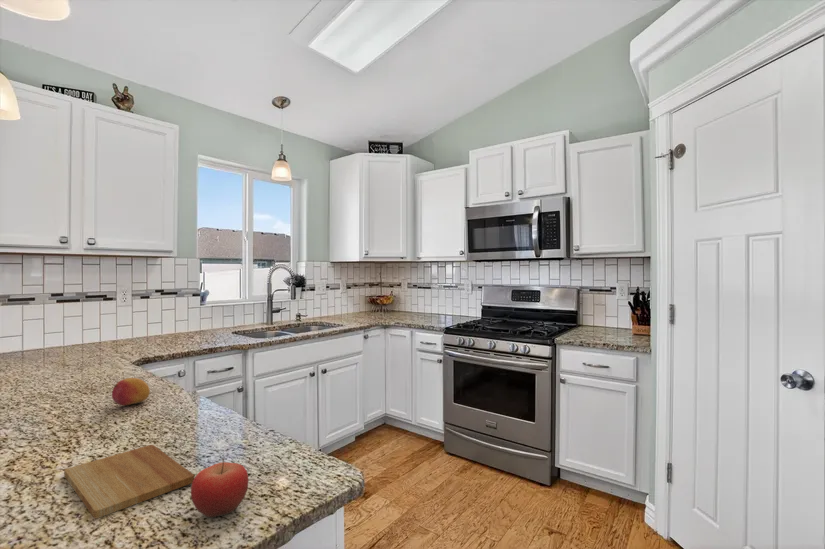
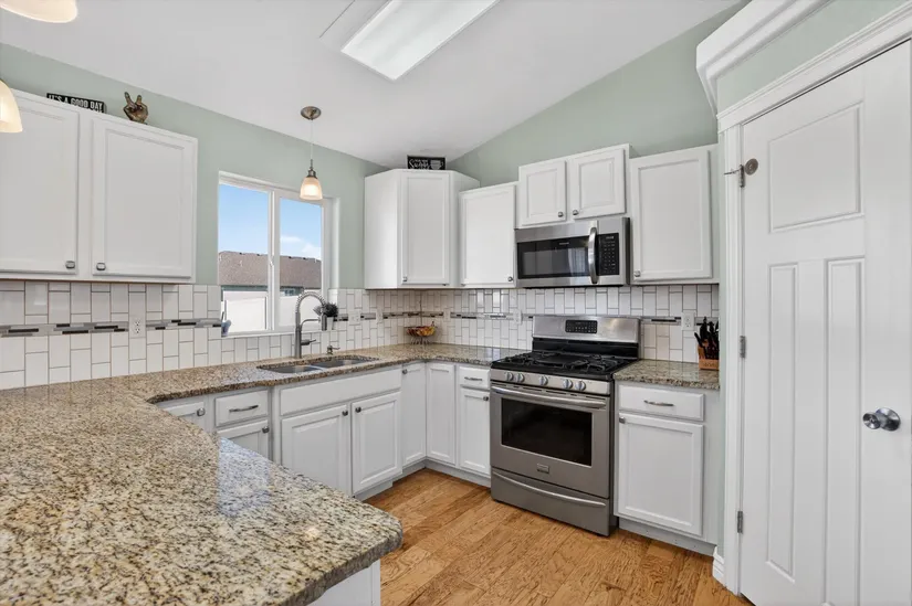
- fruit (220, 484)
- fruit (131, 391)
- cutting board (128, 475)
